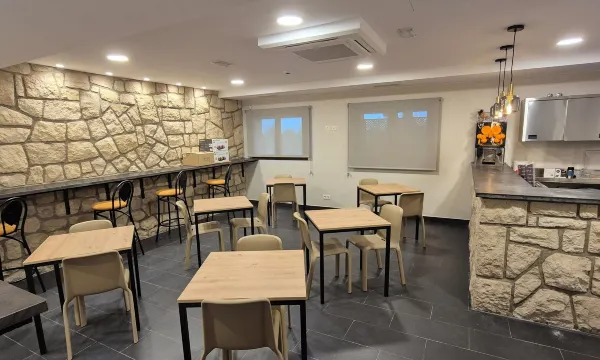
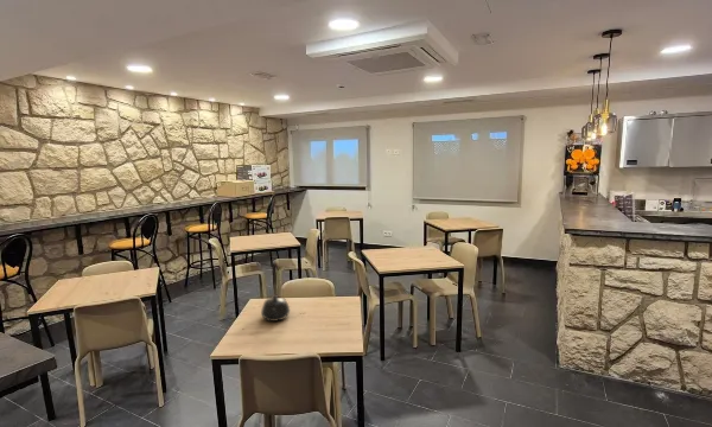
+ teapot (275, 307)
